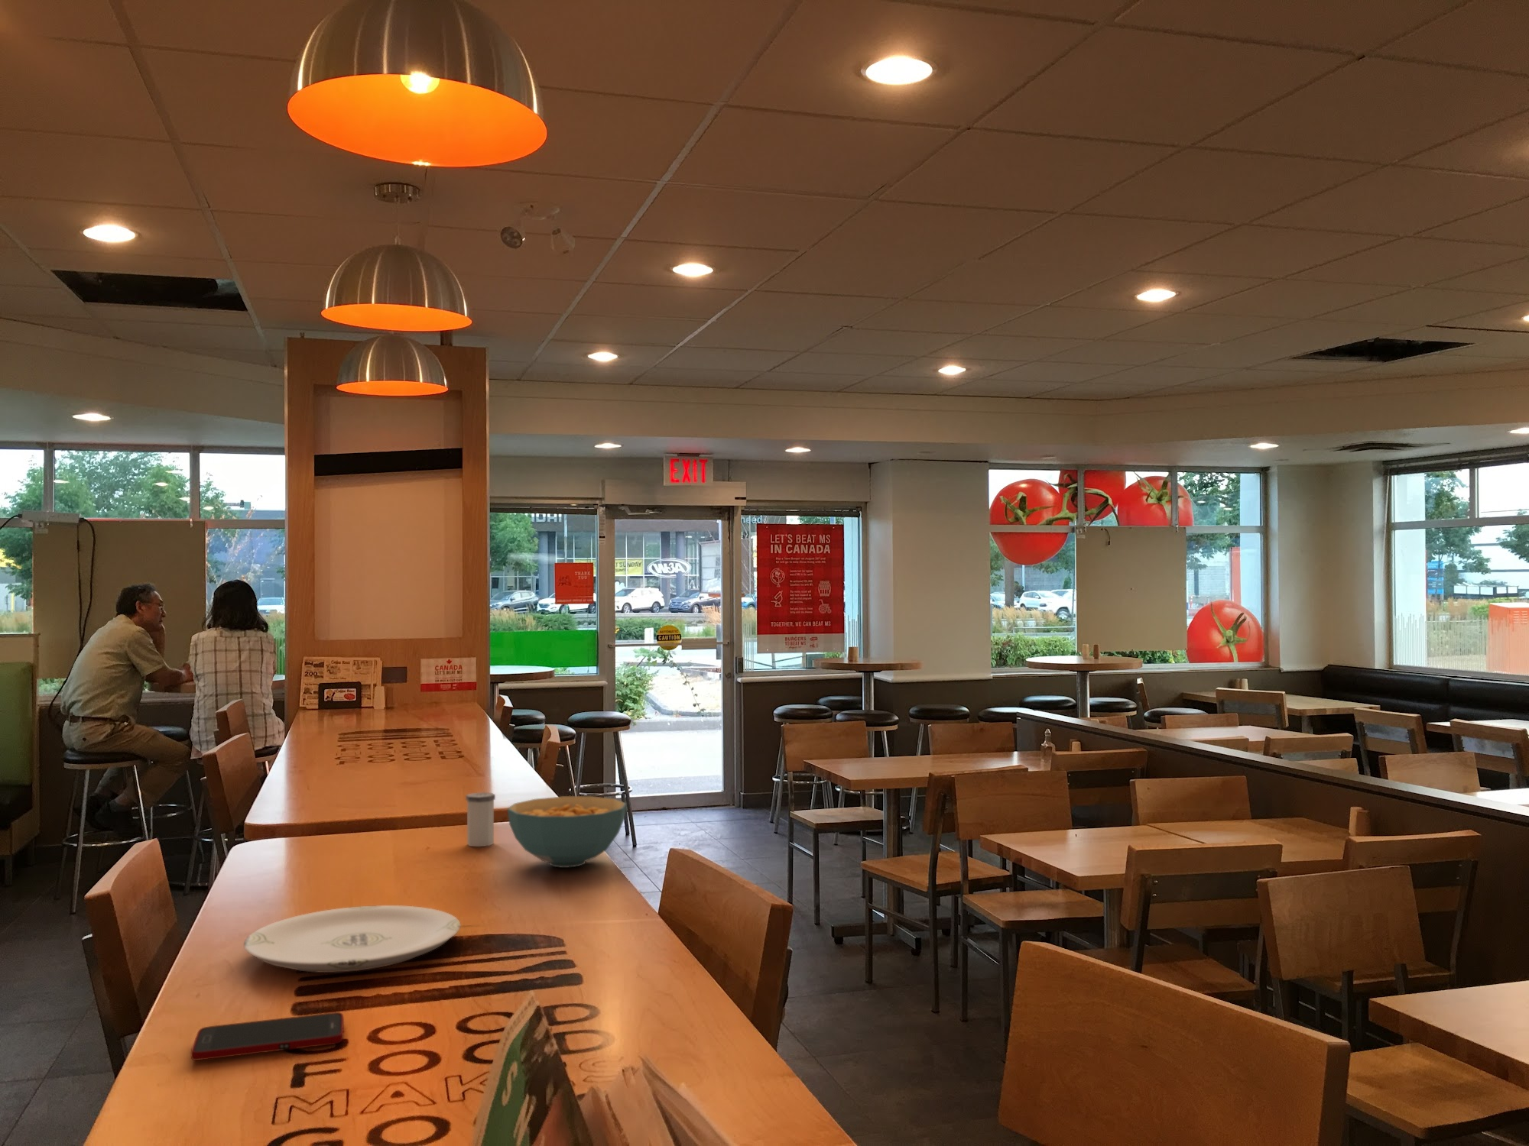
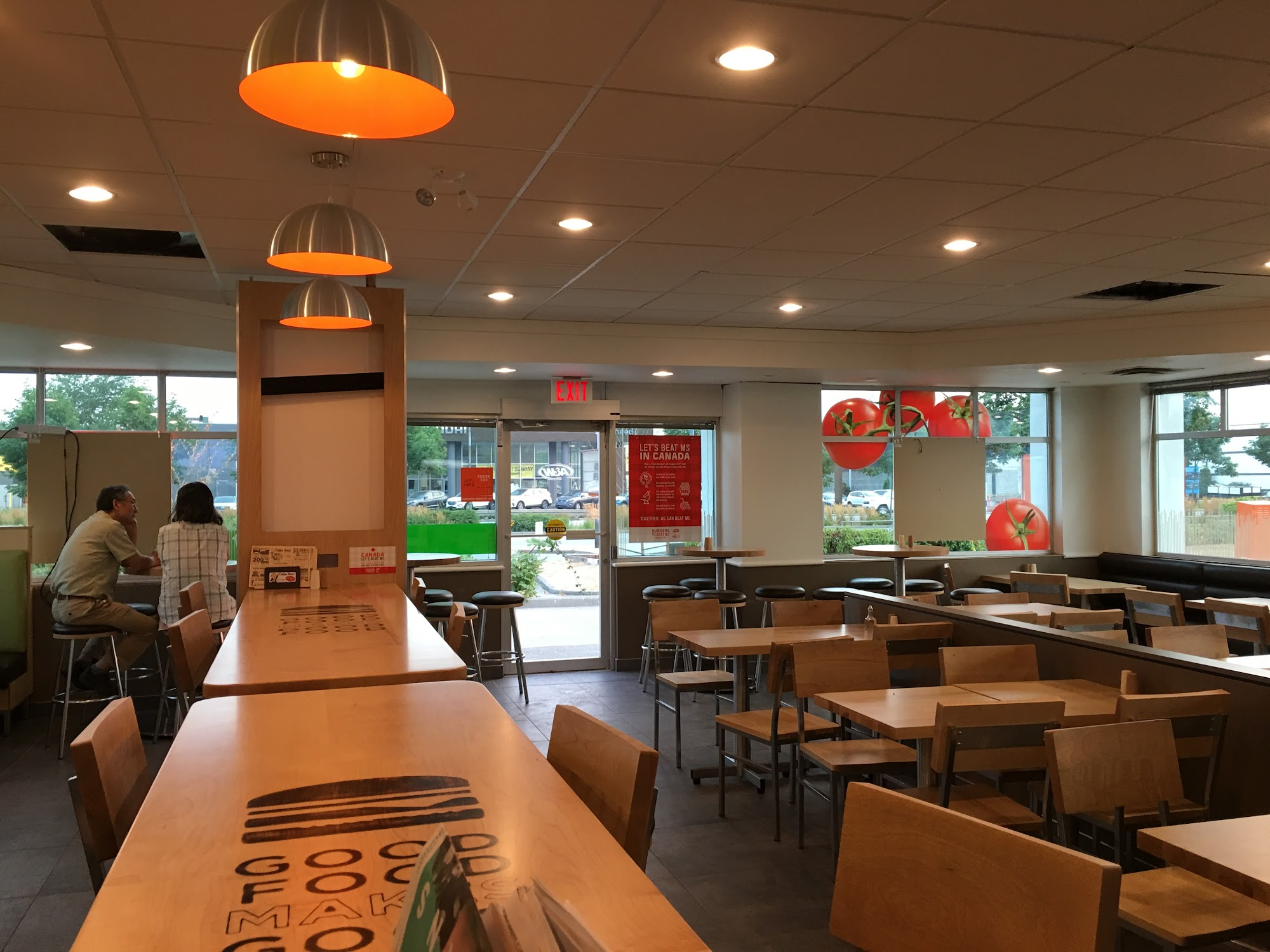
- salt shaker (480, 819)
- cell phone (270, 1035)
- plate (355, 940)
- cereal bowl (567, 834)
